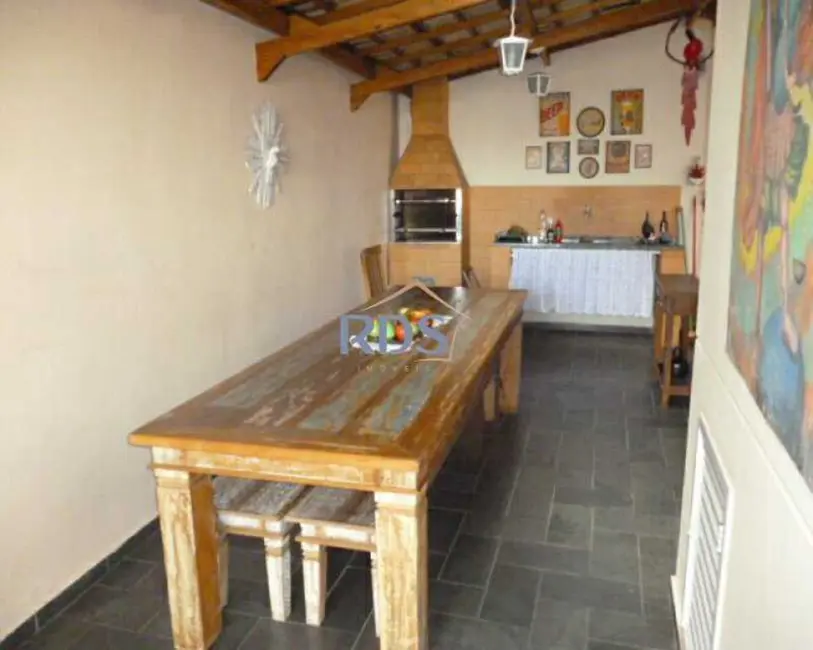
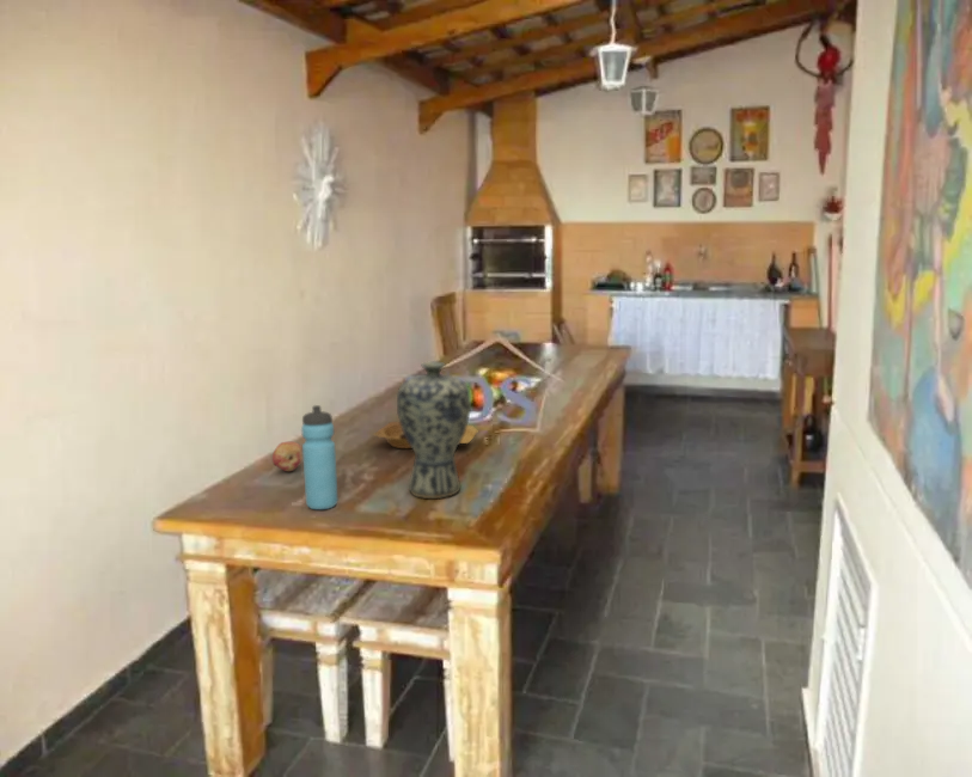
+ fruit (287, 455)
+ vase (434, 428)
+ bowl (411, 447)
+ water bottle (319, 455)
